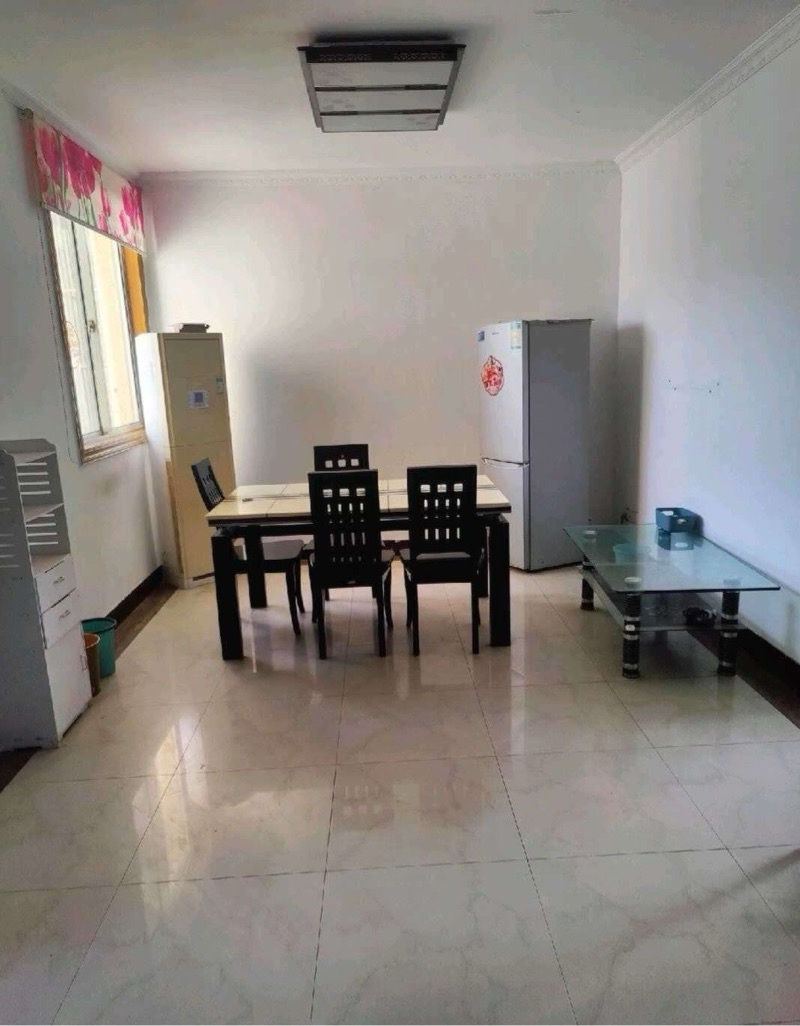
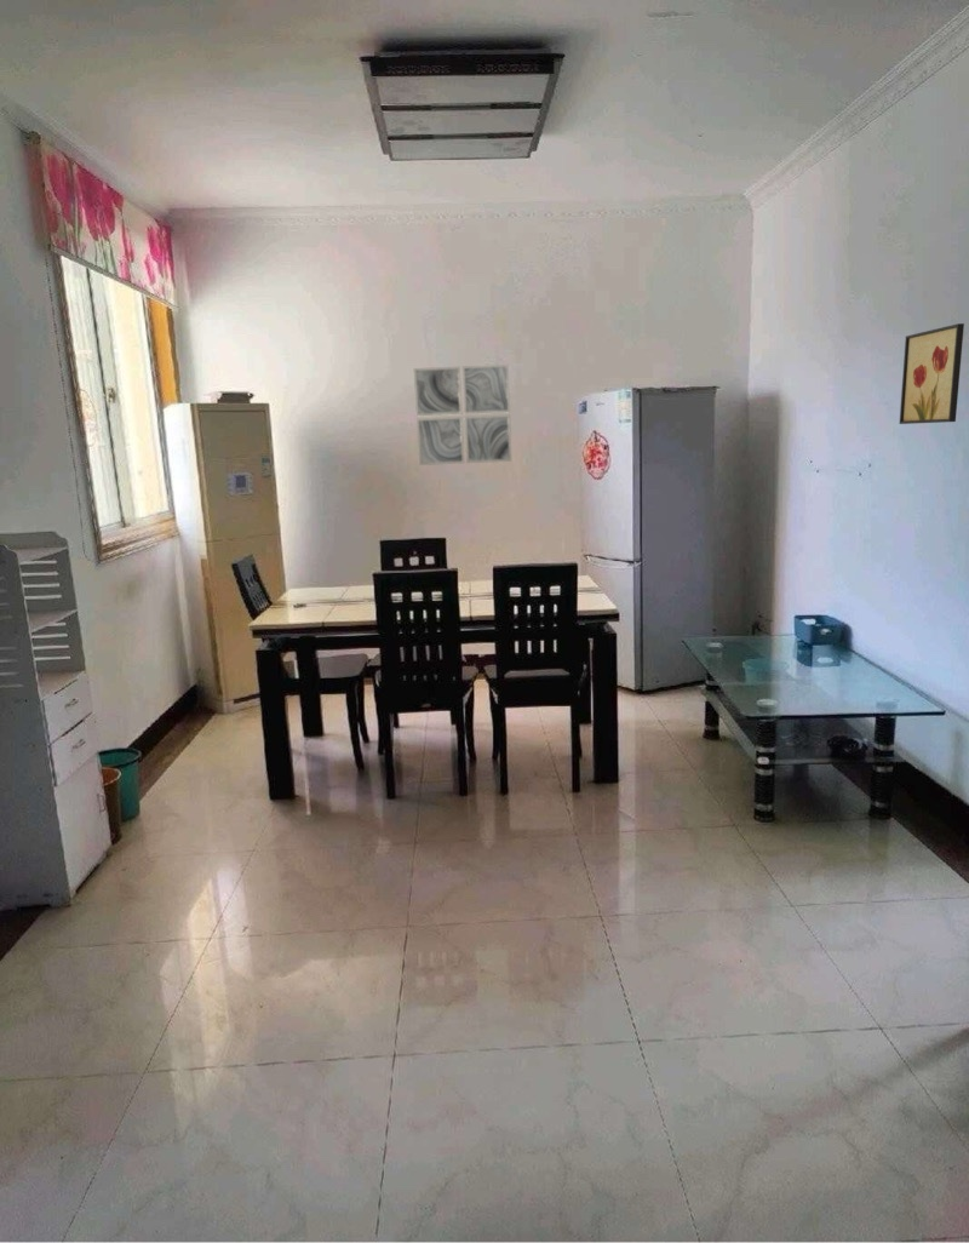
+ wall art (461, 417)
+ wall art (931, 377)
